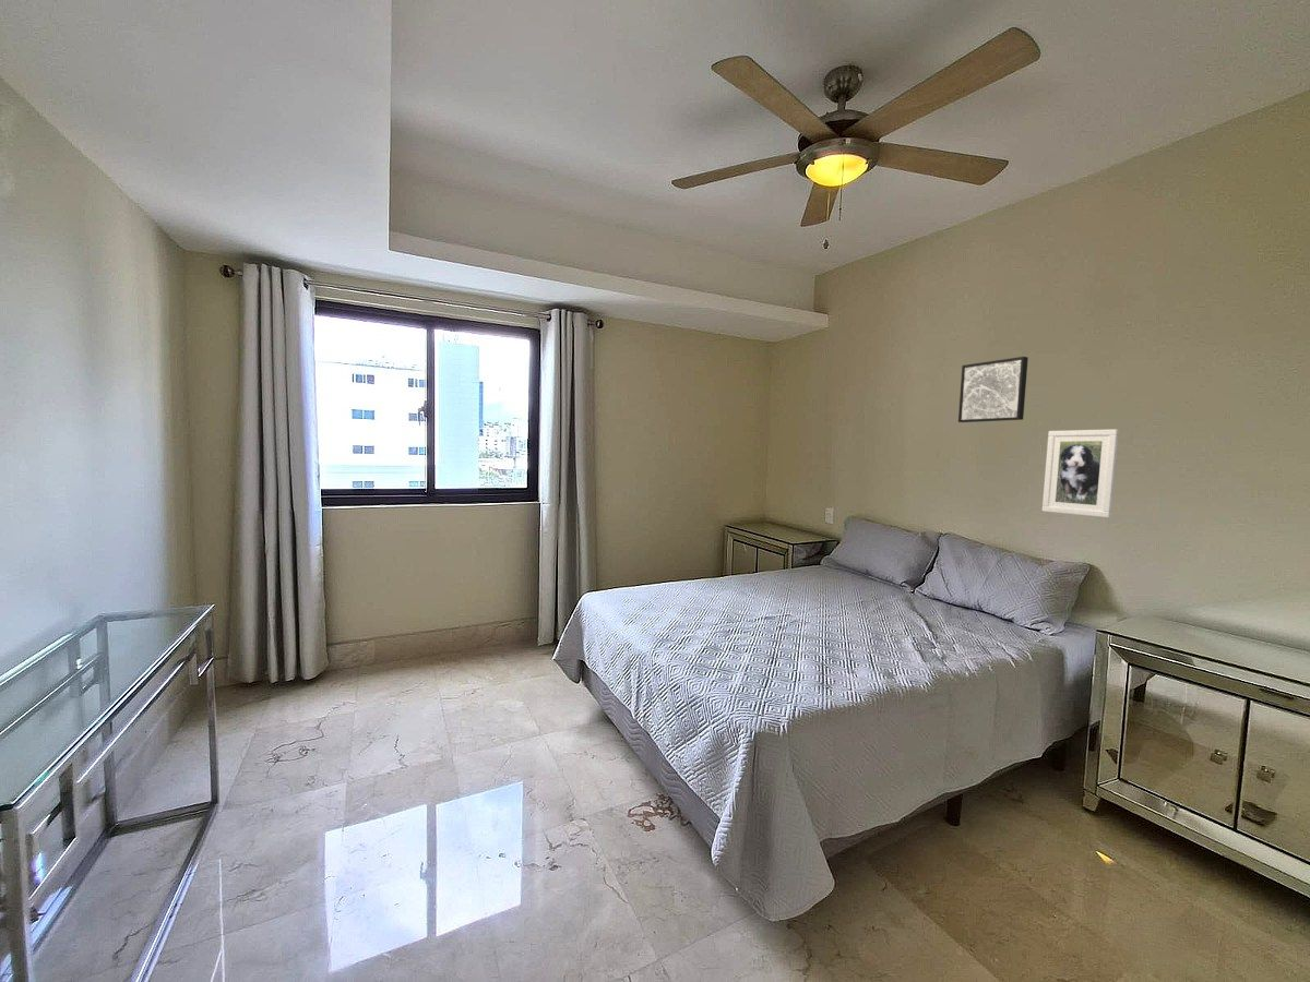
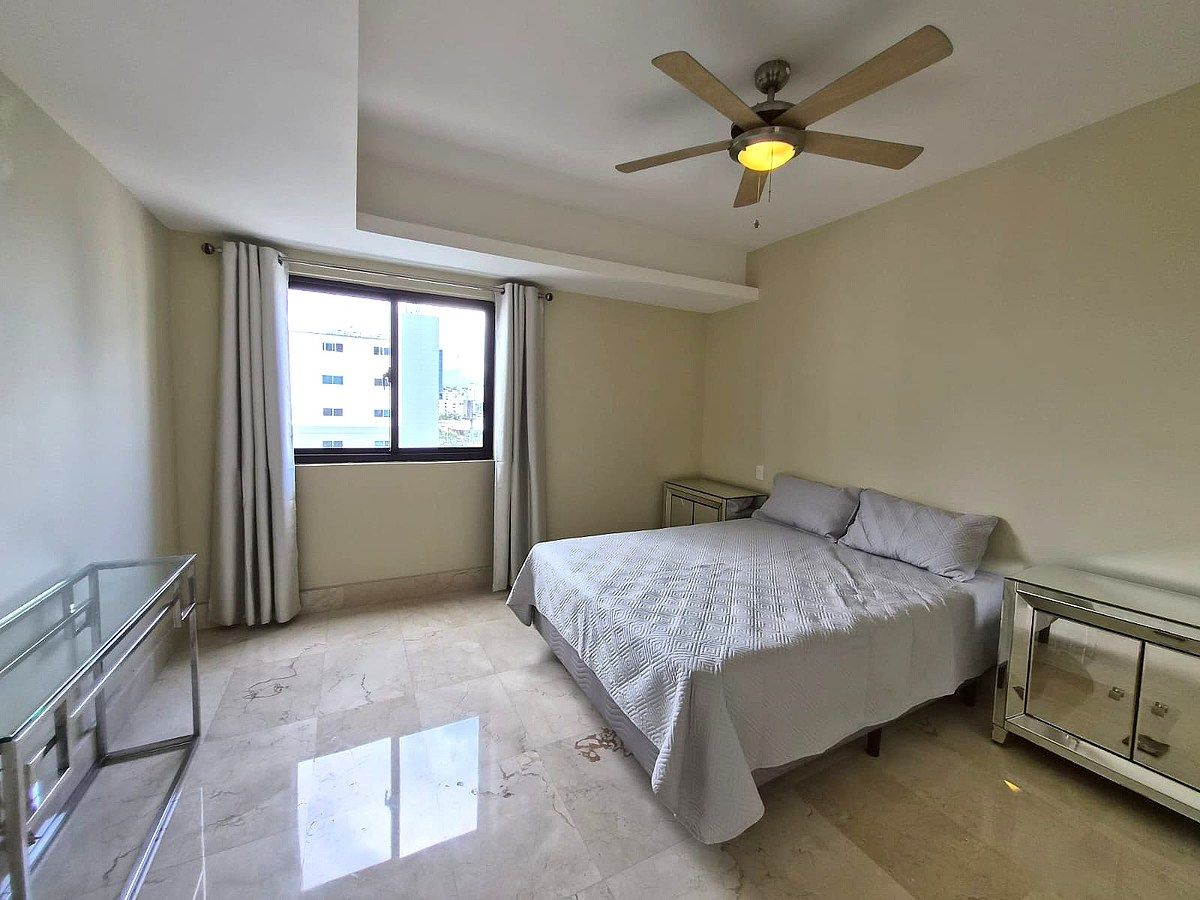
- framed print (1079, 472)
- wall art (991, 391)
